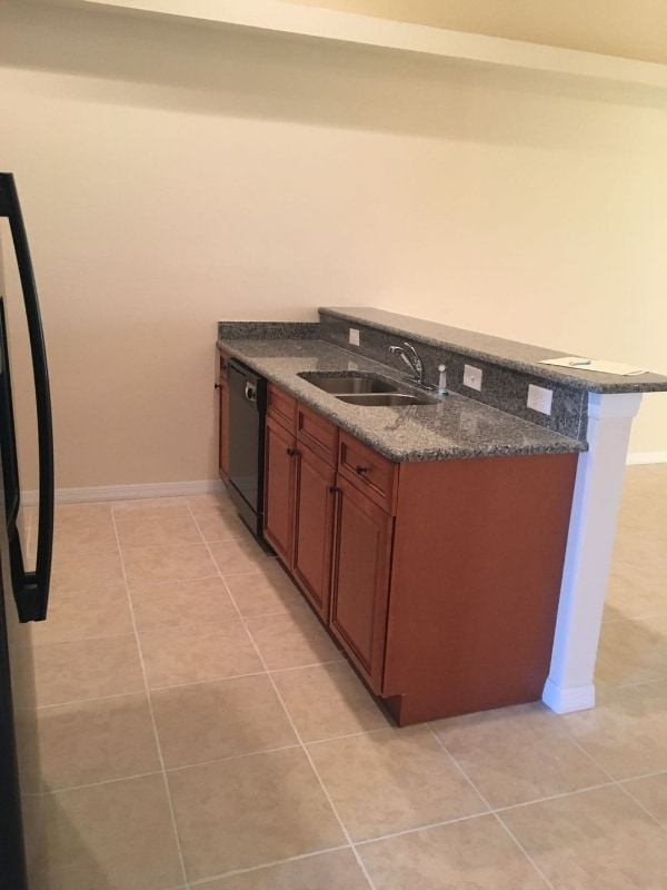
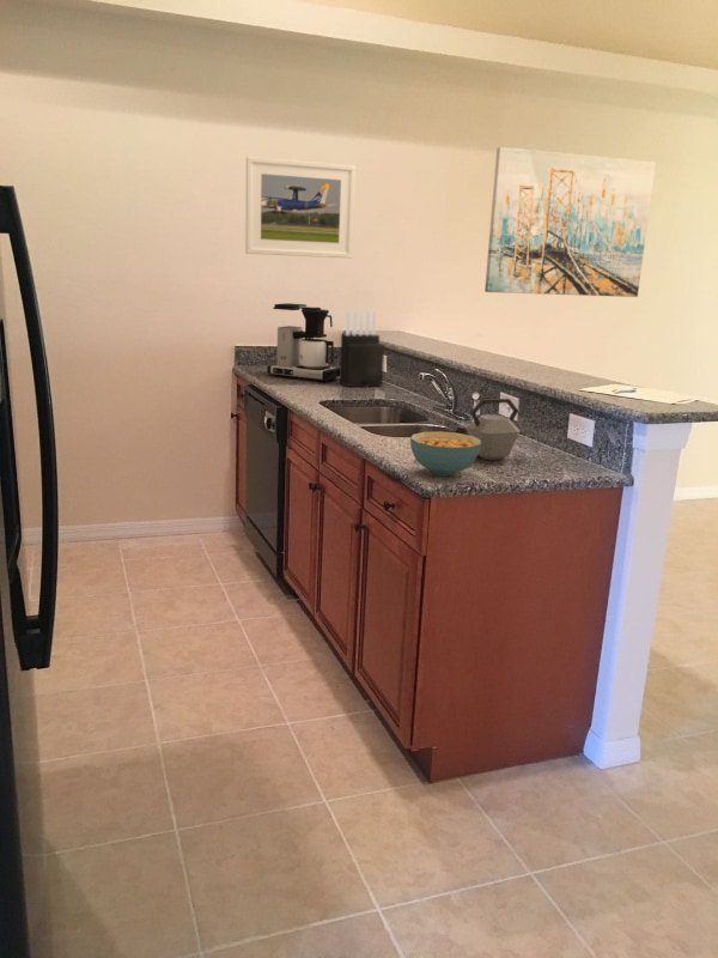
+ wall art (571, 226)
+ cereal bowl (444, 455)
+ knife block (363, 347)
+ kettle (480, 423)
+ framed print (300, 208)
+ coffee maker (305, 341)
